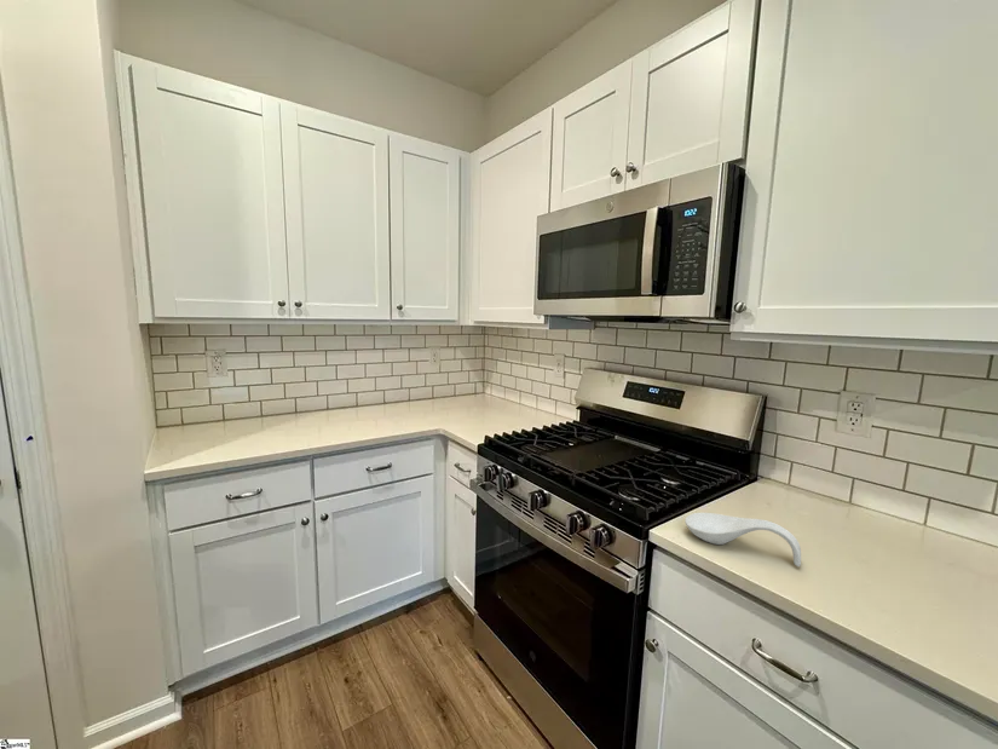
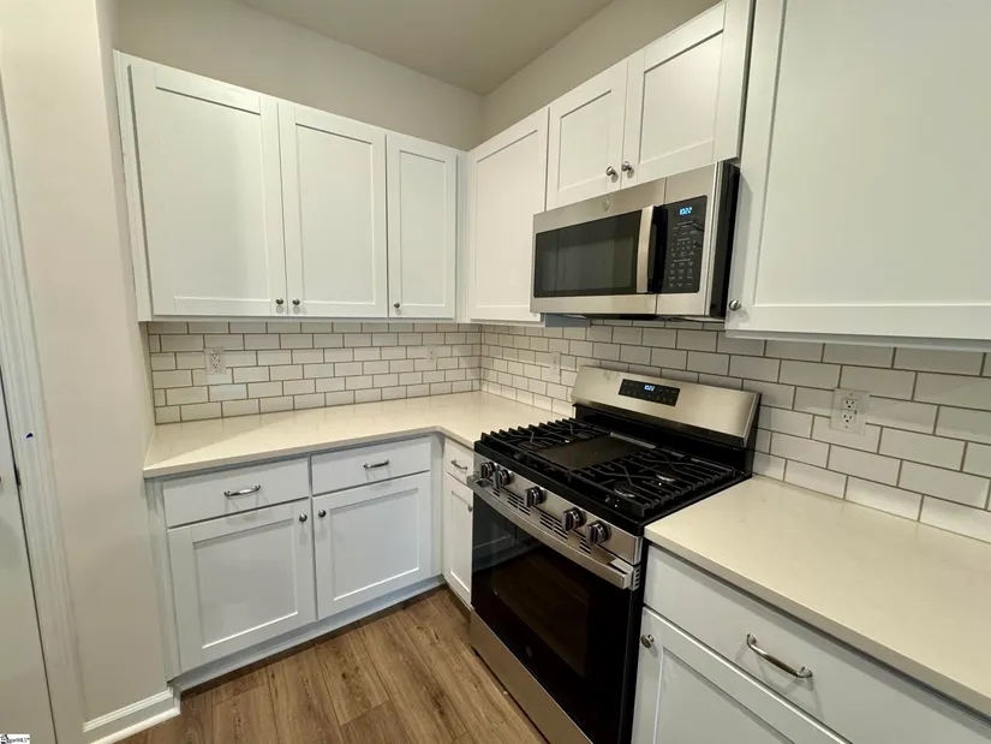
- spoon rest (739, 531)
